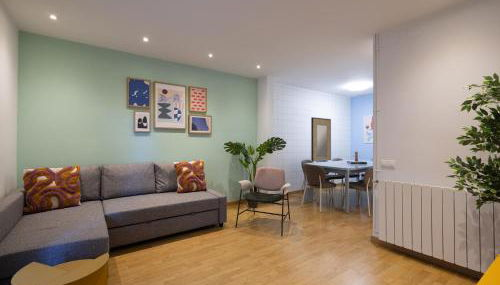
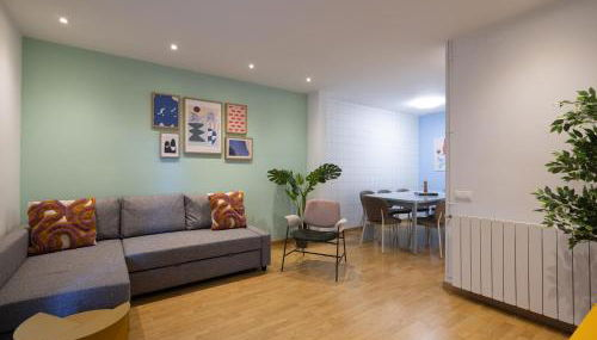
- home mirror (321, 141)
